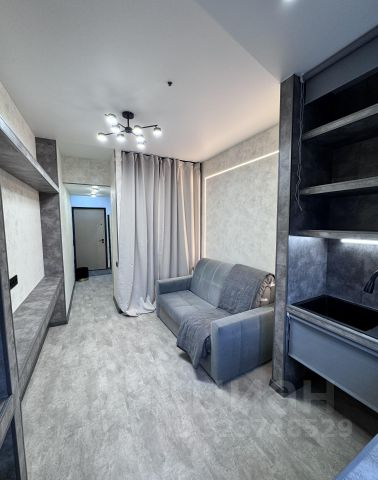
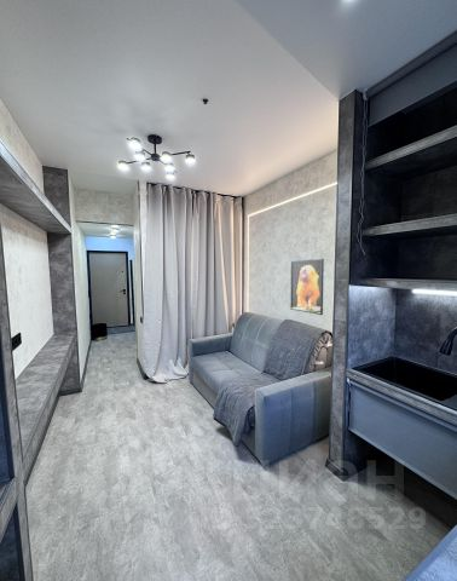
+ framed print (305, 286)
